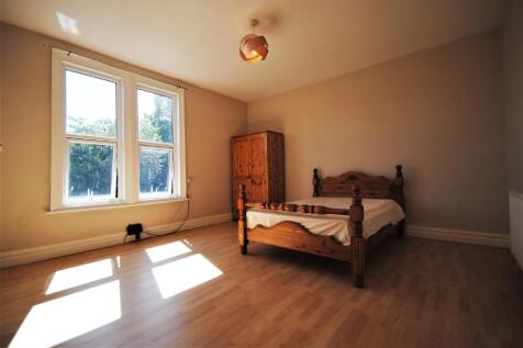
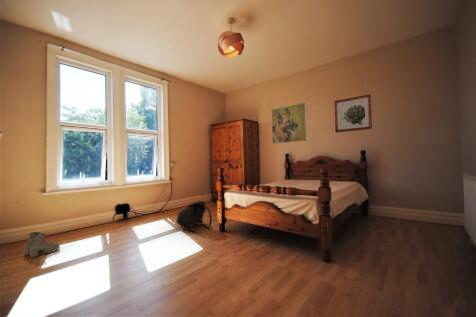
+ wall art (352, 114)
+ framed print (288, 124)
+ boots (42, 242)
+ backpack (195, 214)
